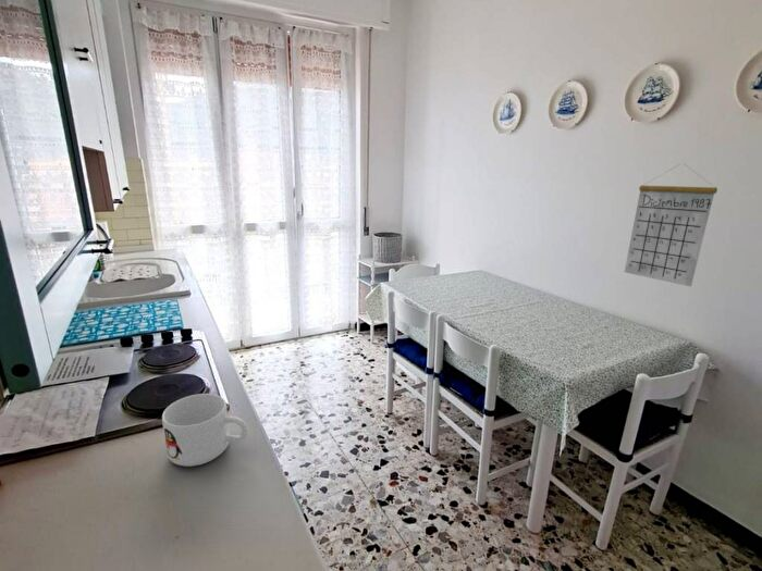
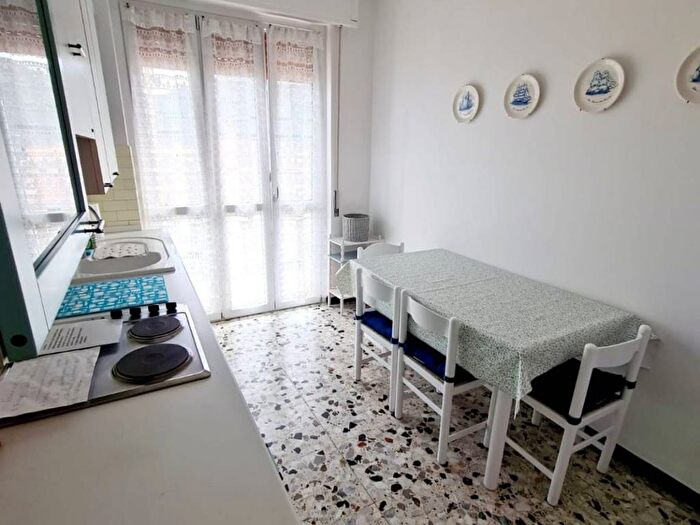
- calendar (667, 223)
- mug (208, 430)
